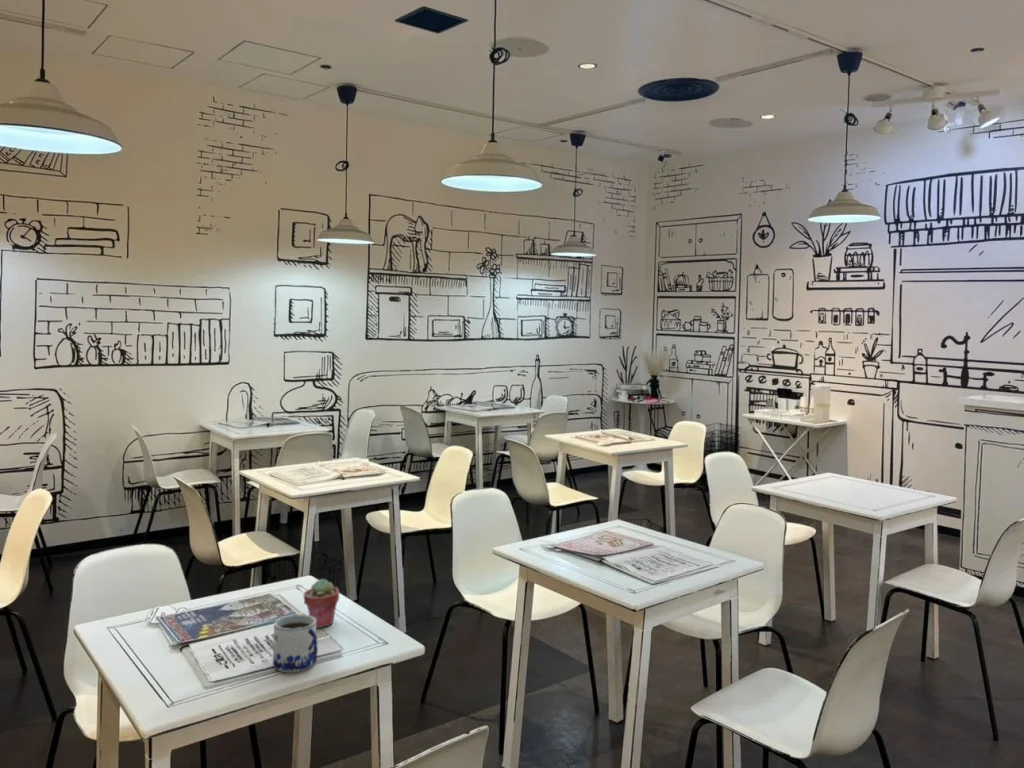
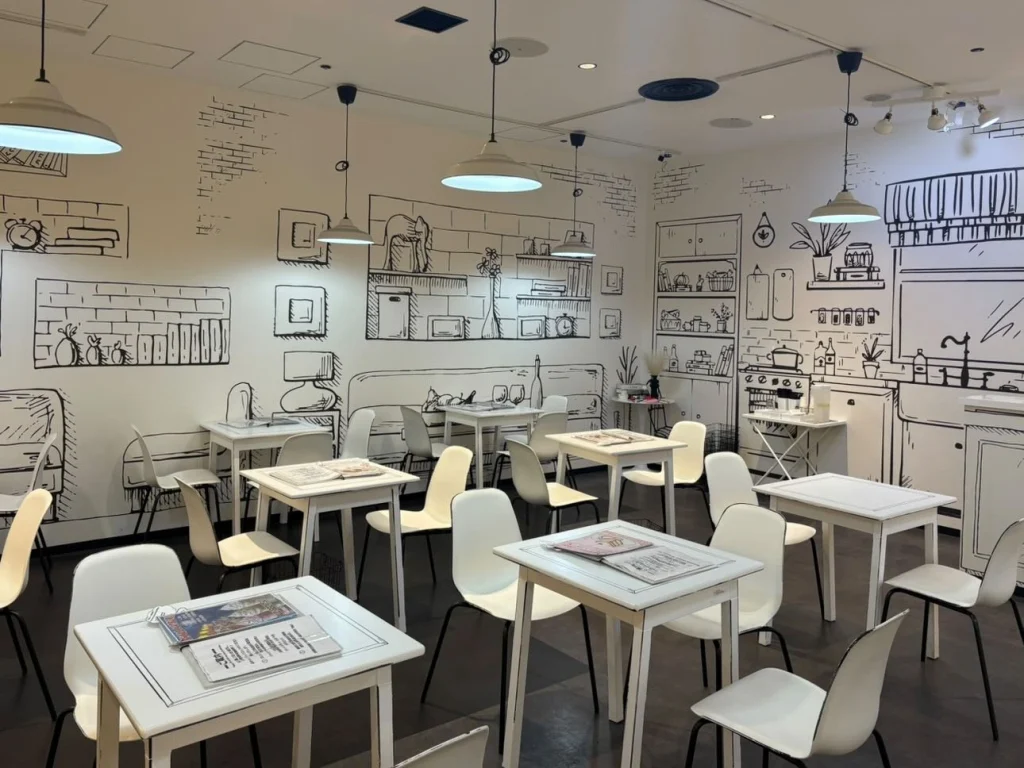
- mug (295, 640)
- potted succulent (321, 600)
